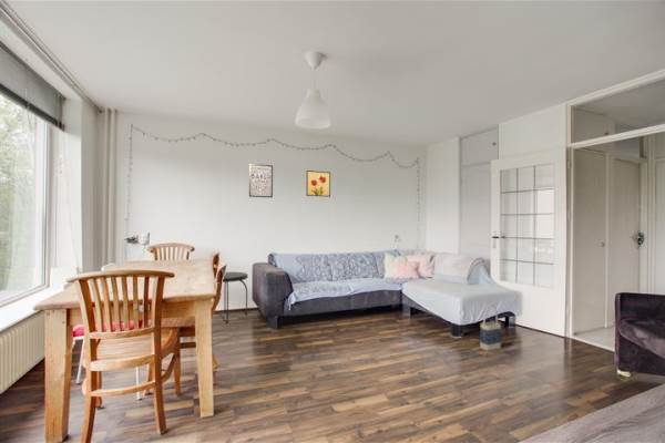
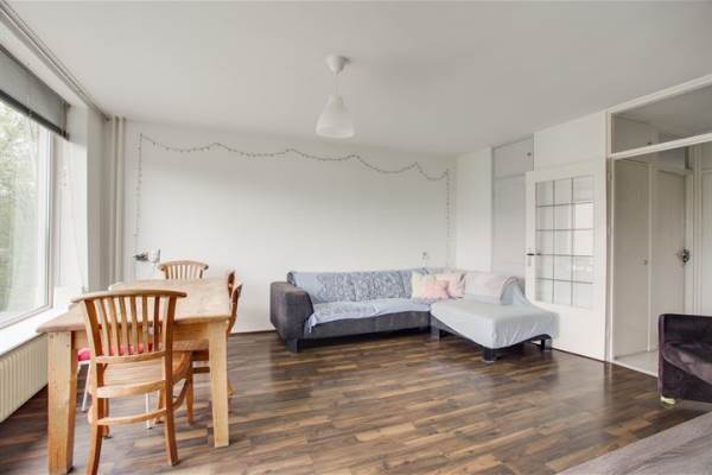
- bag (490, 326)
- wall art (318, 184)
- side table (225, 296)
- wall art (260, 181)
